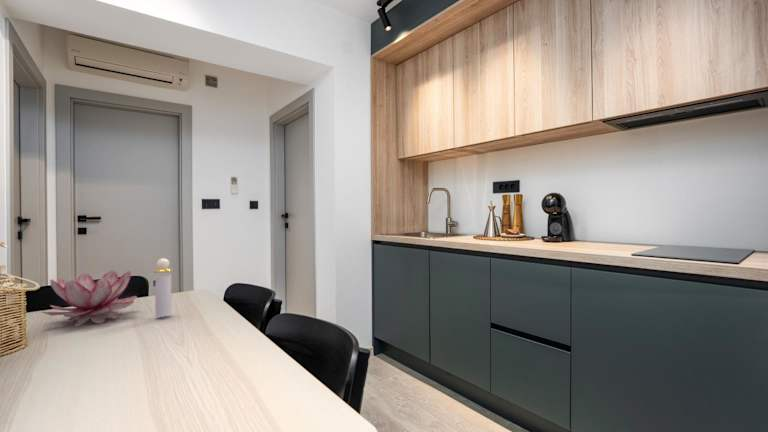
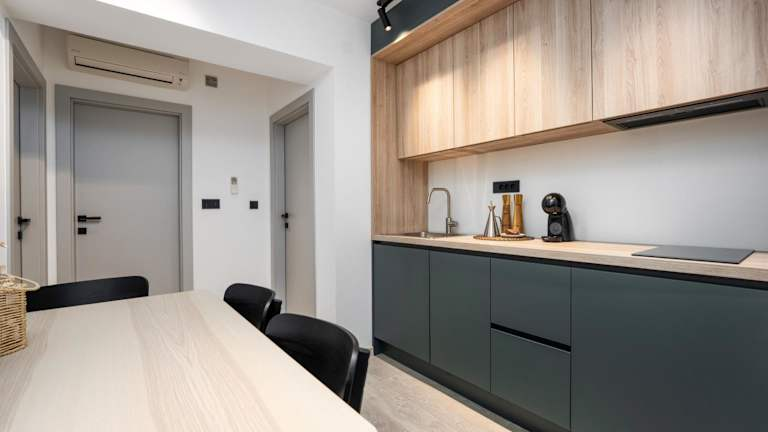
- perfume bottle (163, 287)
- decorative flower (93, 297)
